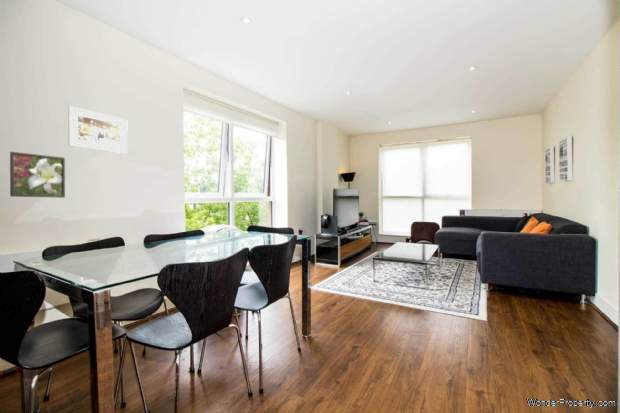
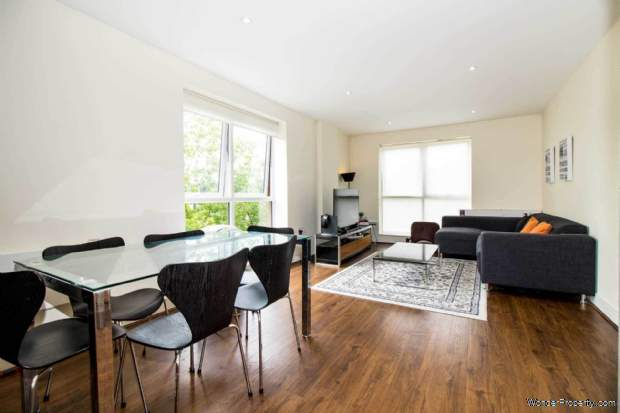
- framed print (39, 176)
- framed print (100, 131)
